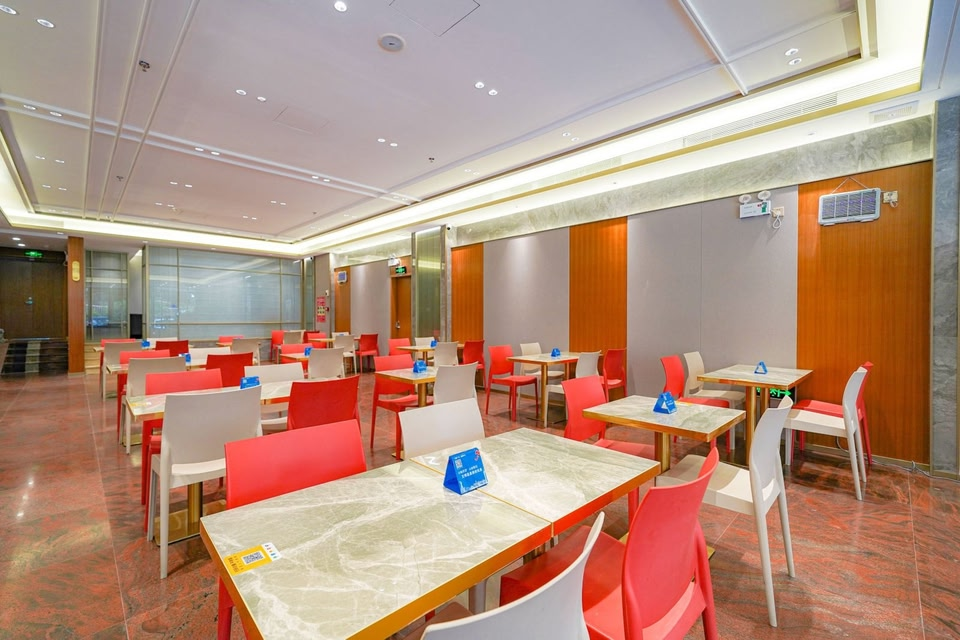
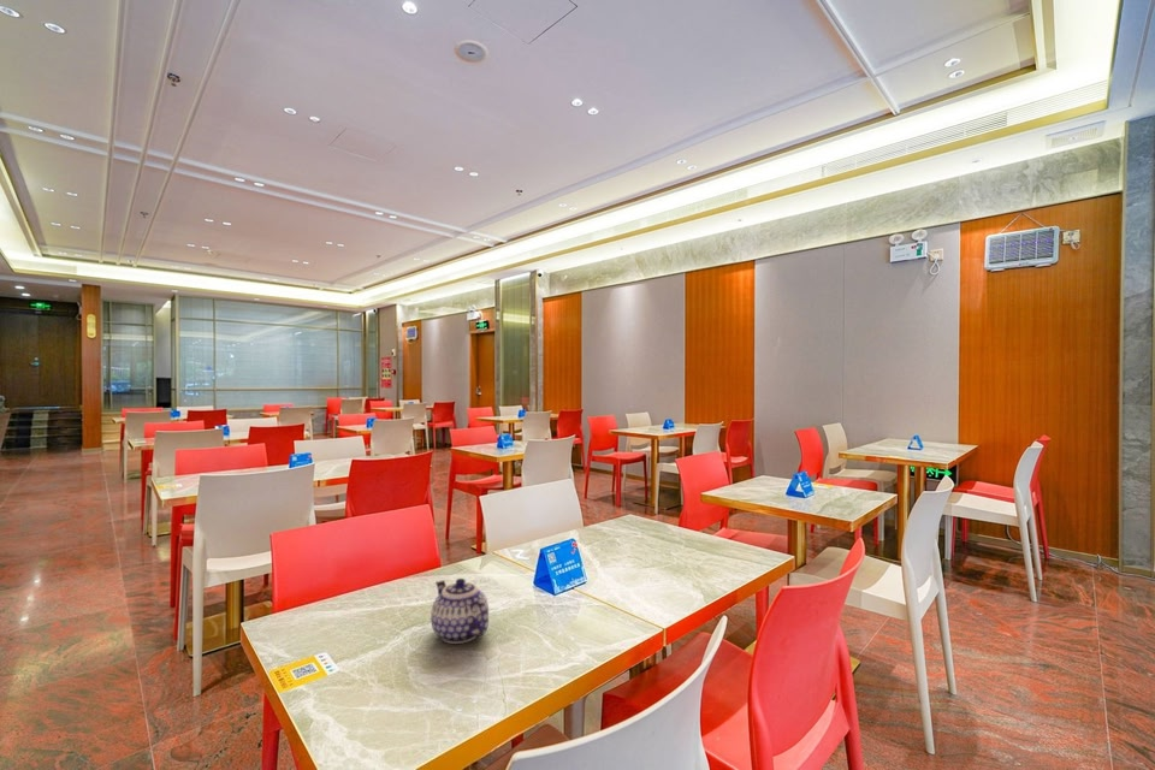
+ teapot (460, 606)
